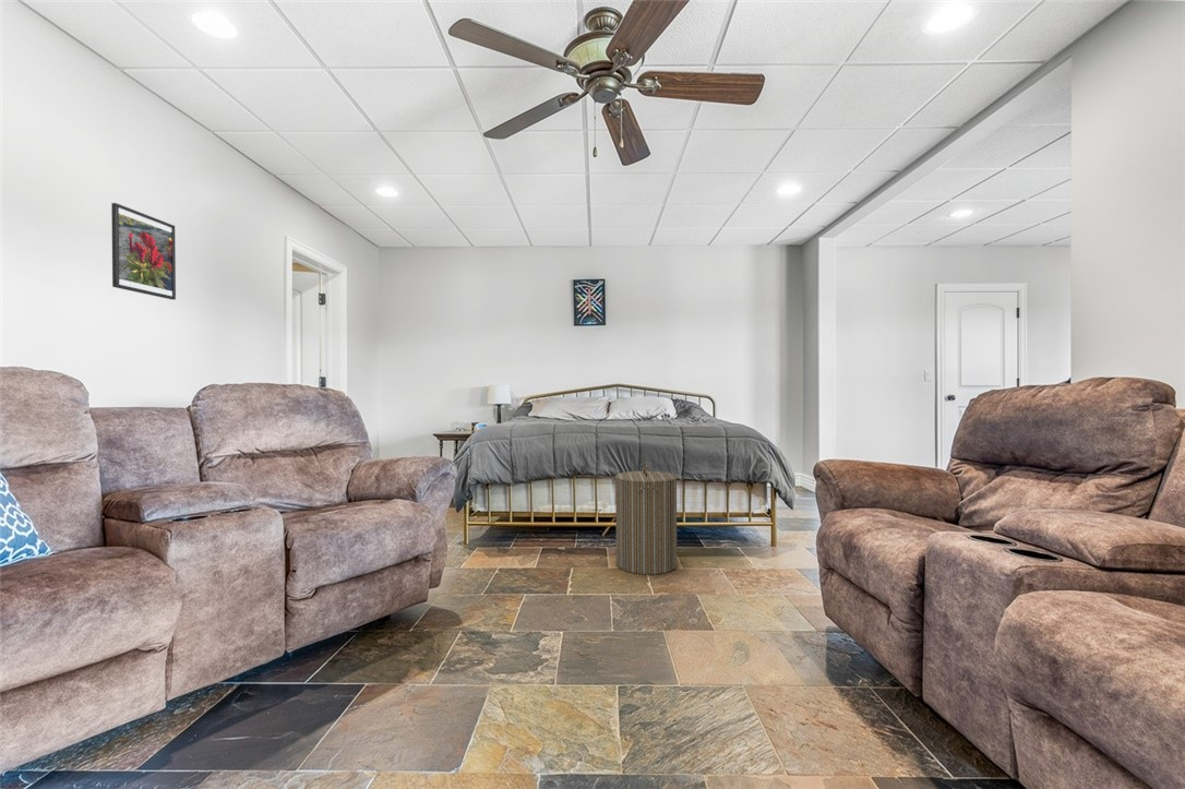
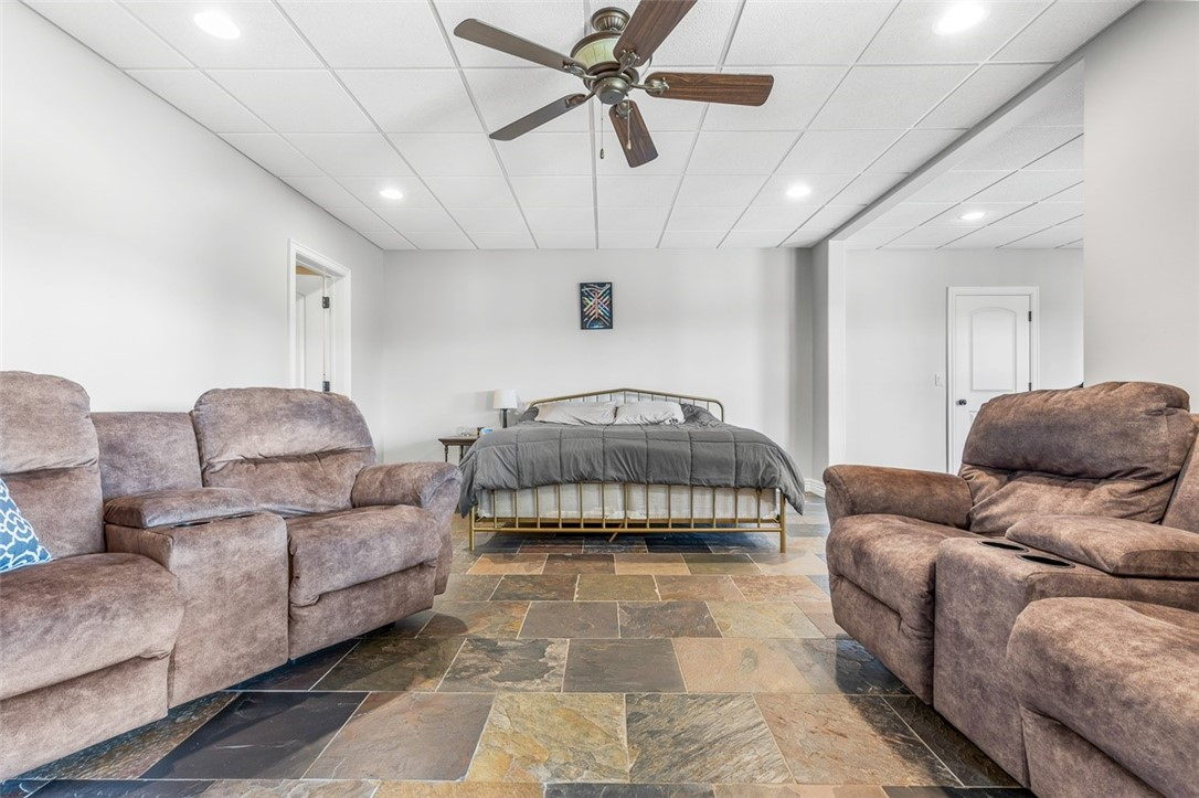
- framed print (145, 254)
- laundry hamper (646, 512)
